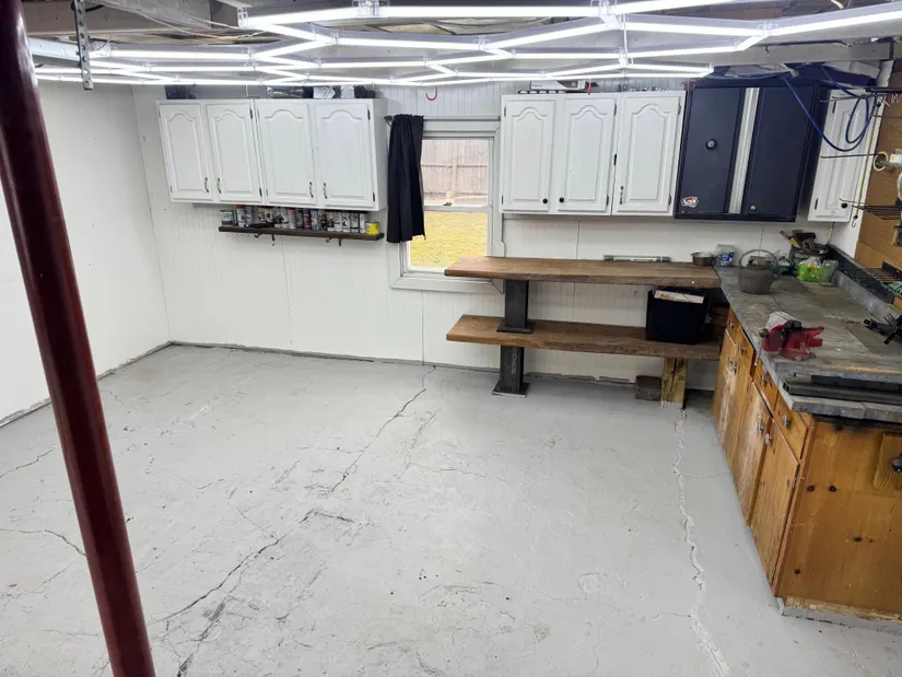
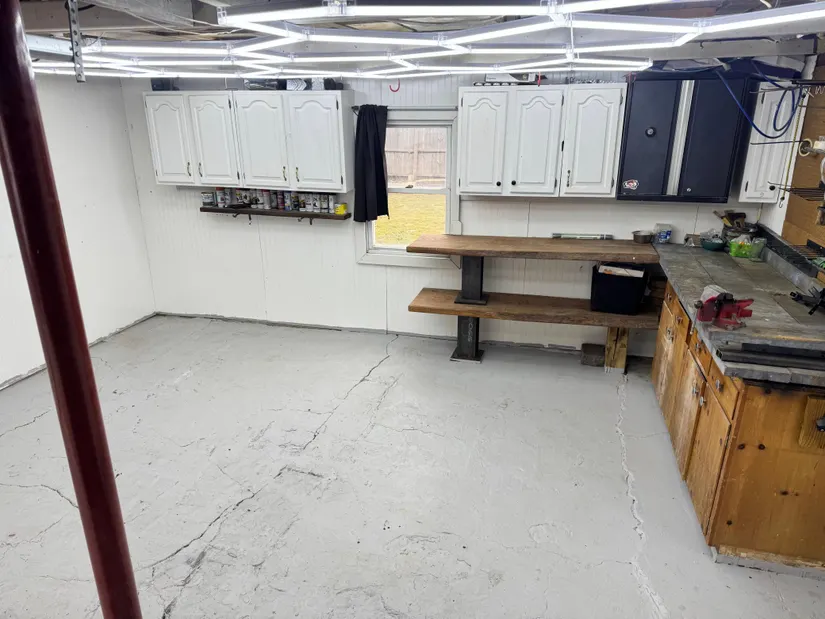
- kettle (761, 270)
